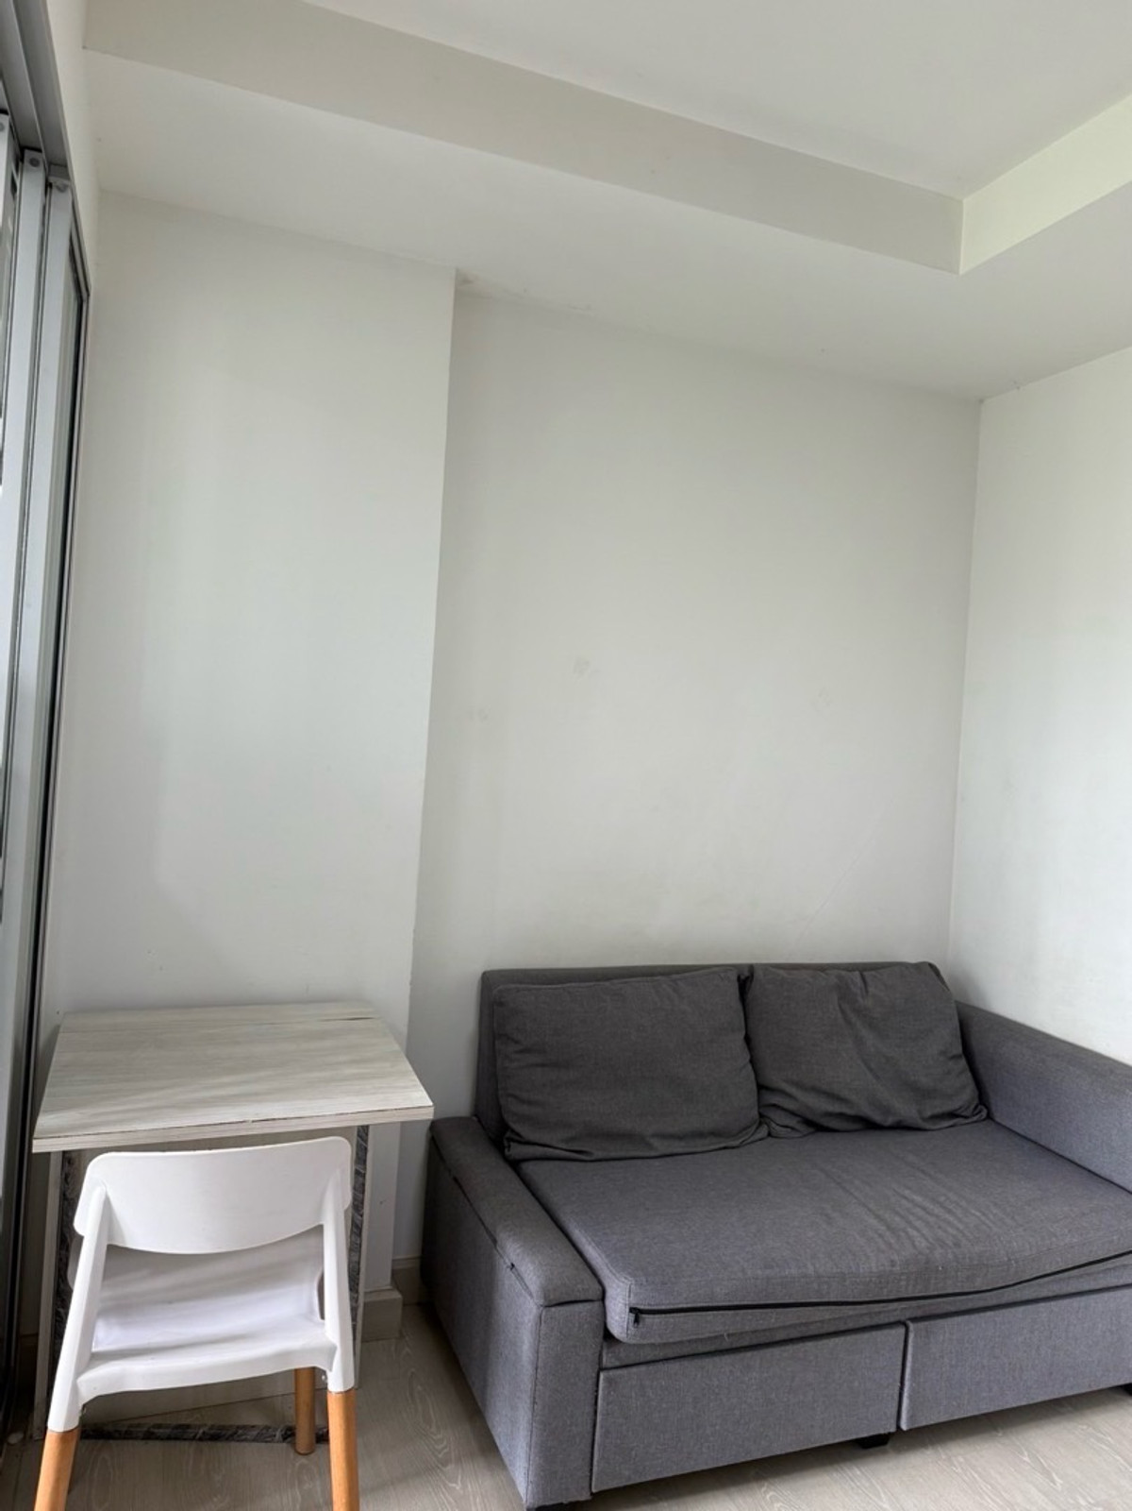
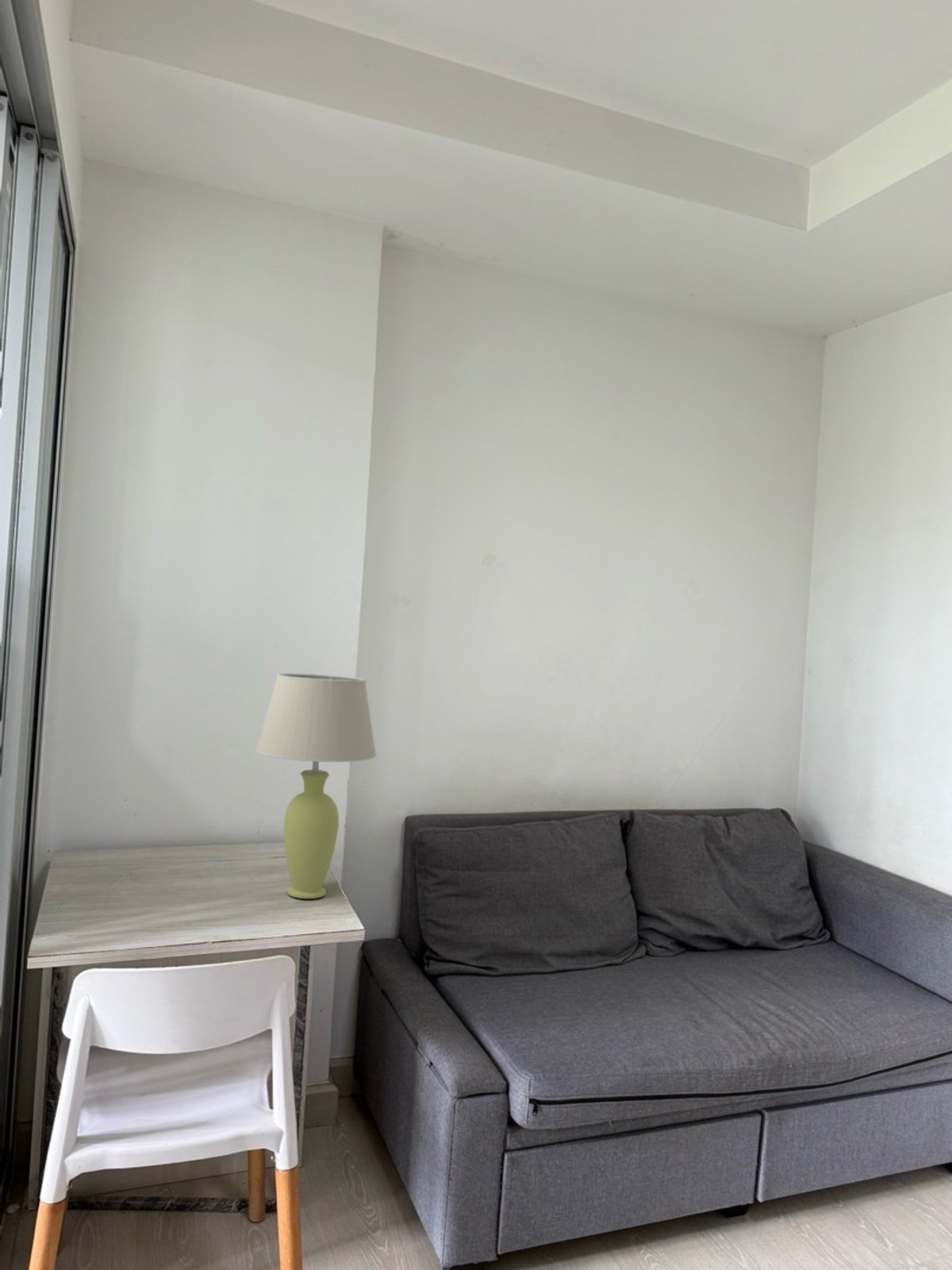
+ table lamp (314, 784)
